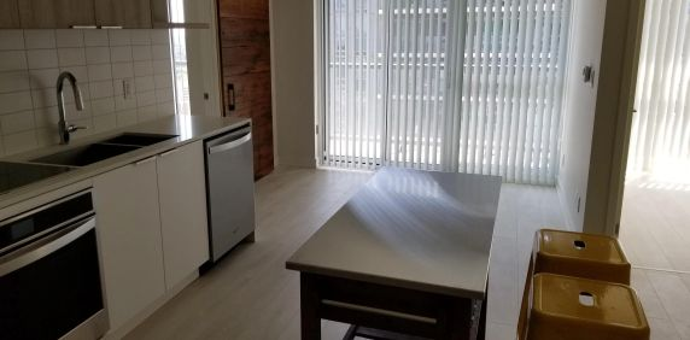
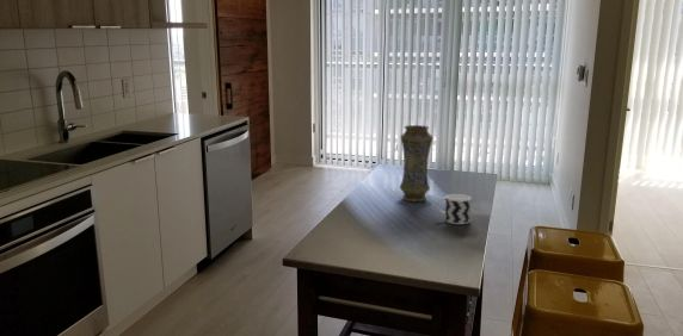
+ vase (416, 162)
+ cup (453, 209)
